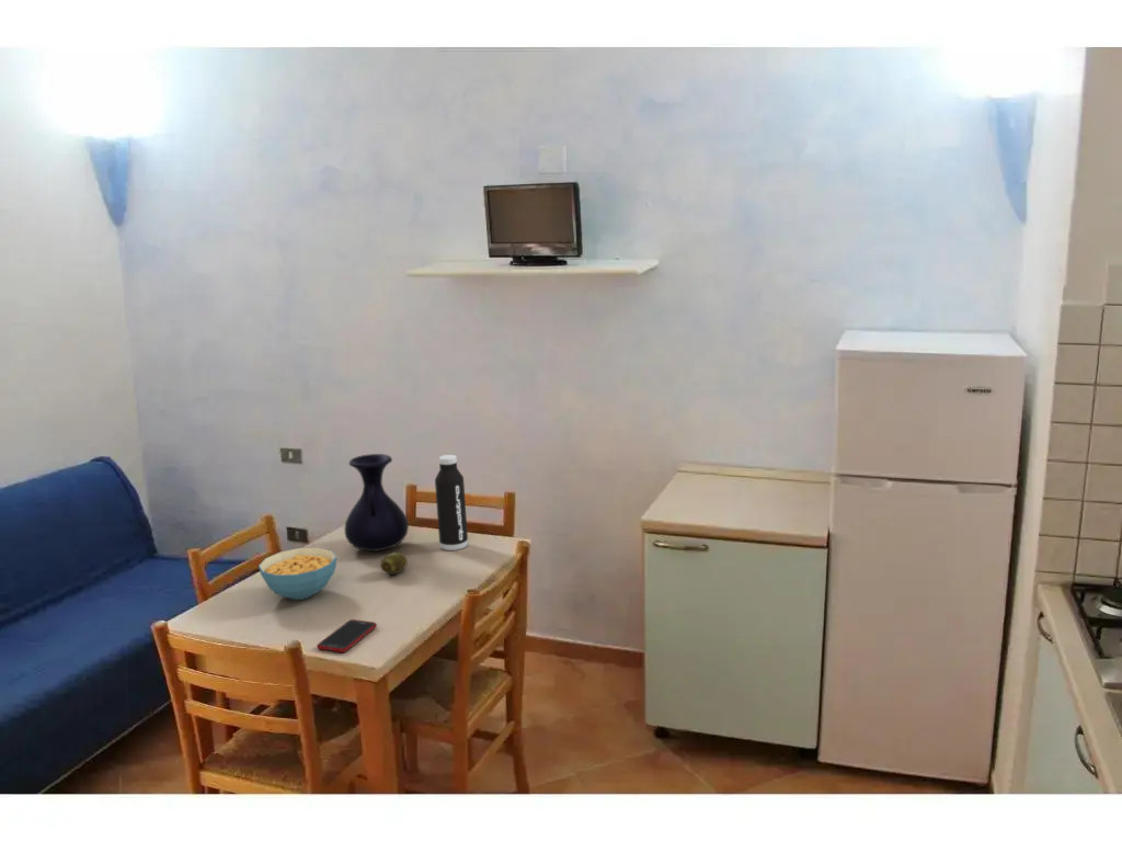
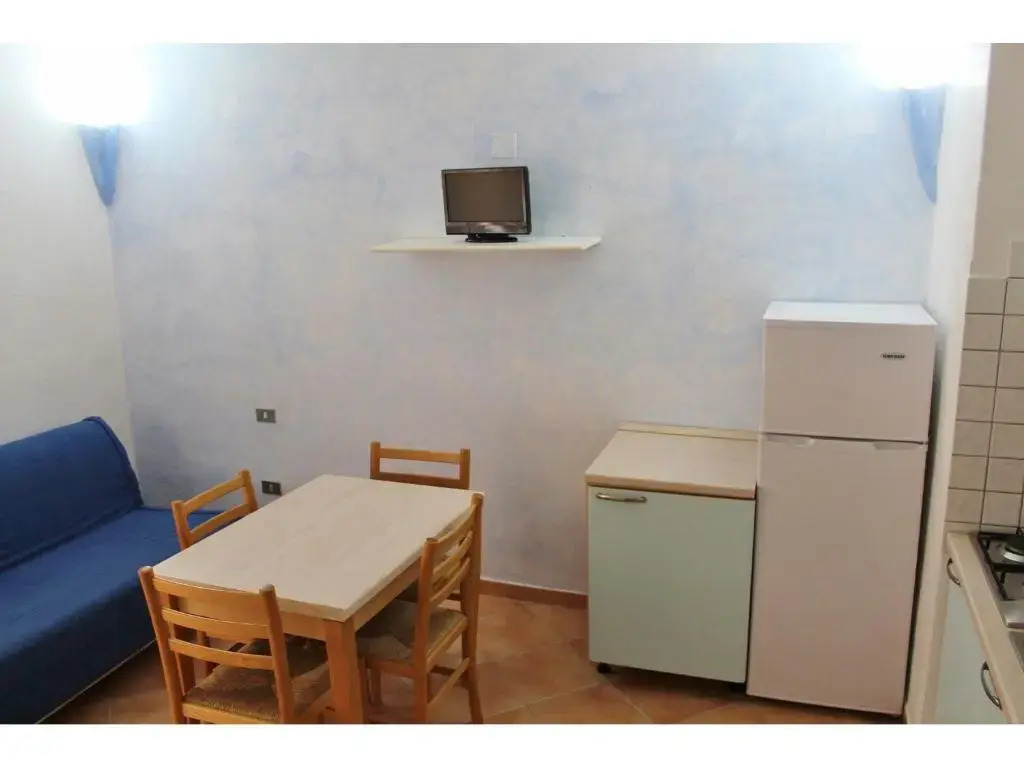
- water bottle (450, 501)
- vase (374, 503)
- fruit (393, 564)
- cell phone (347, 635)
- cereal bowl (299, 578)
